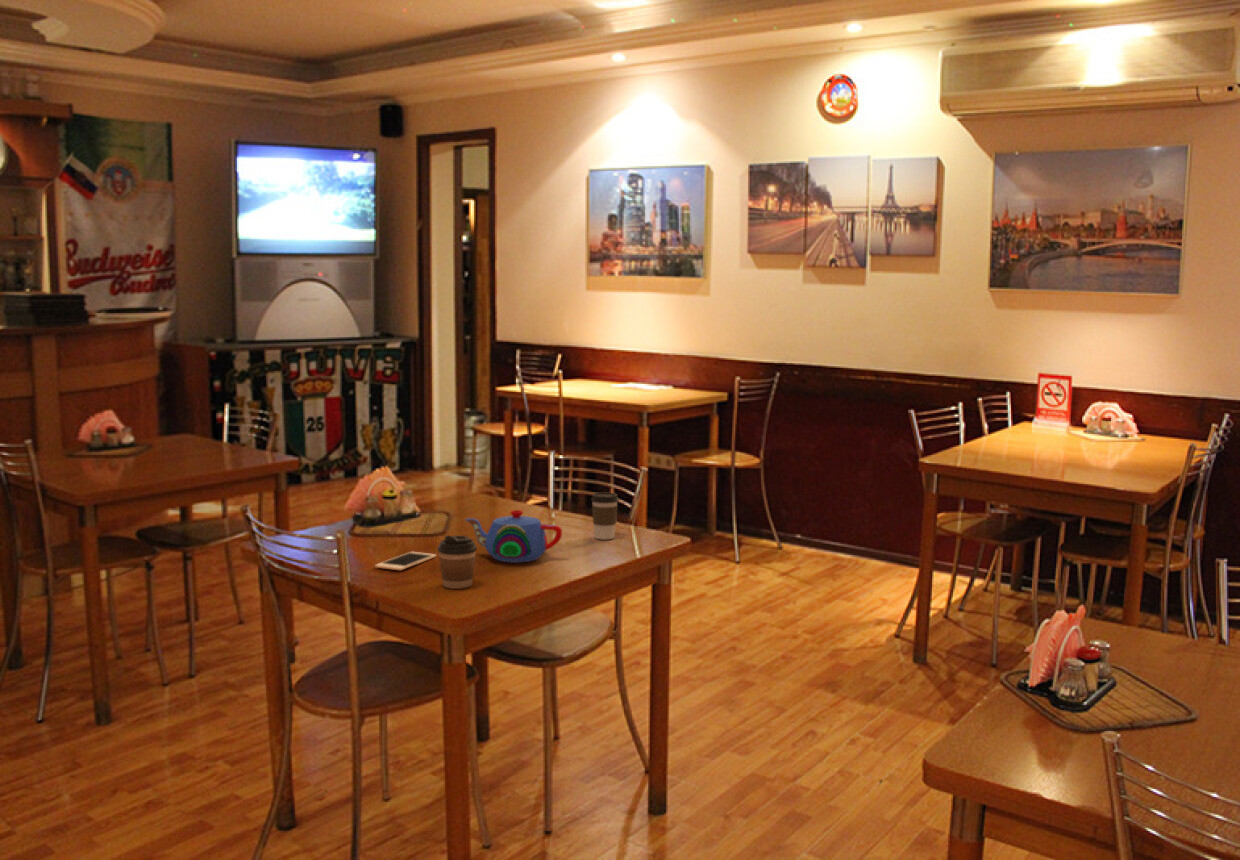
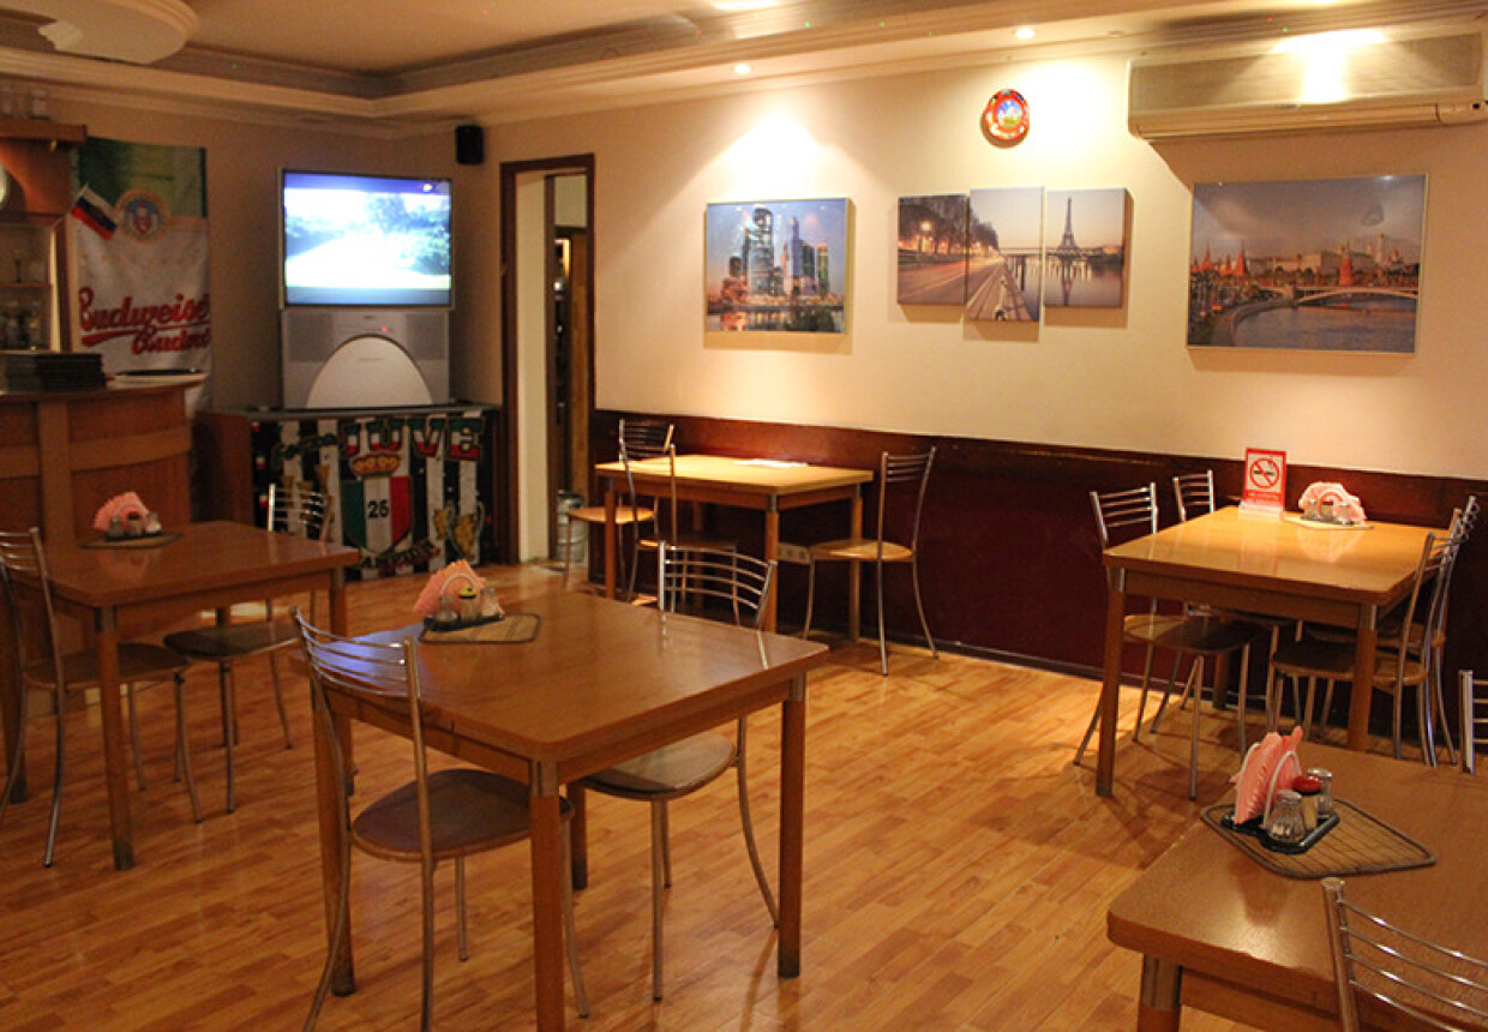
- coffee cup (604, 516)
- teapot (513, 534)
- coffee cup (457, 559)
- cell phone (406, 560)
